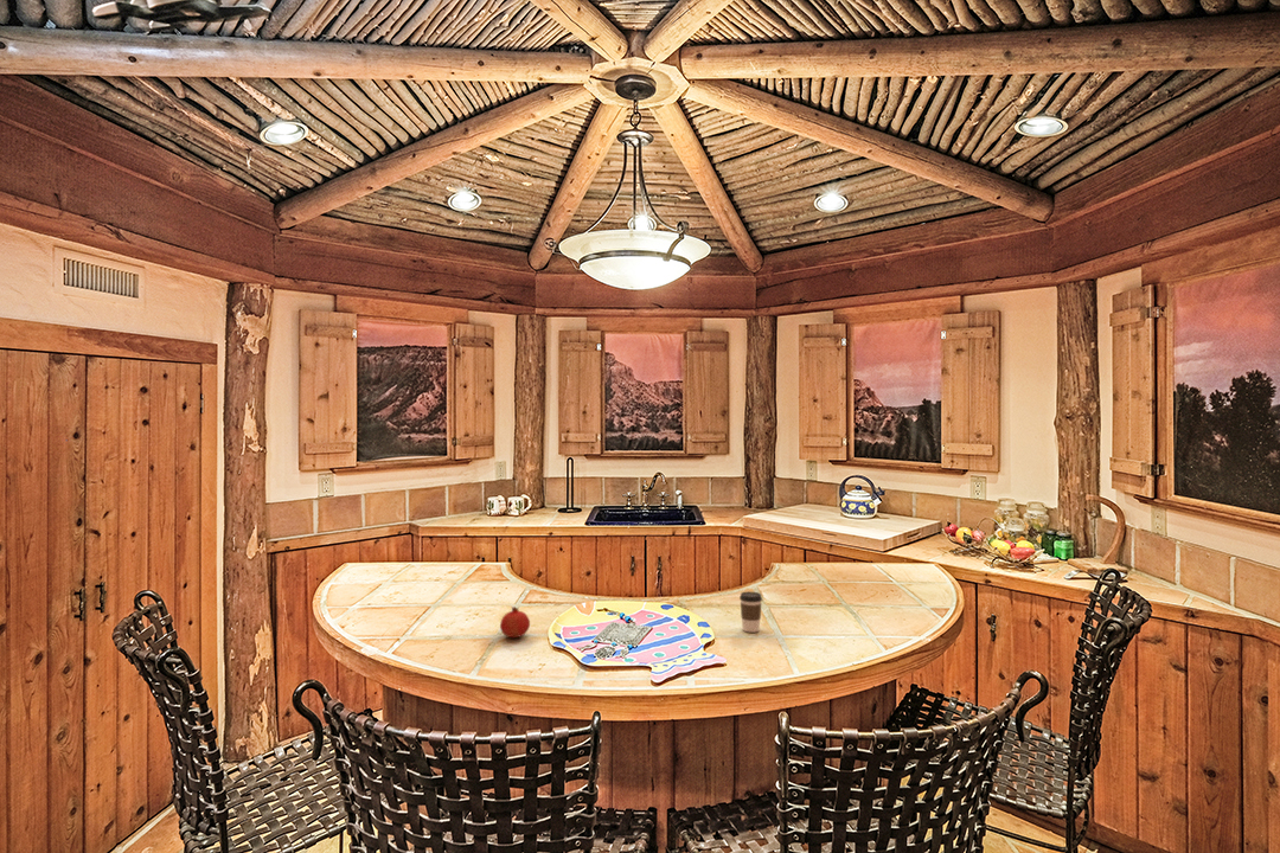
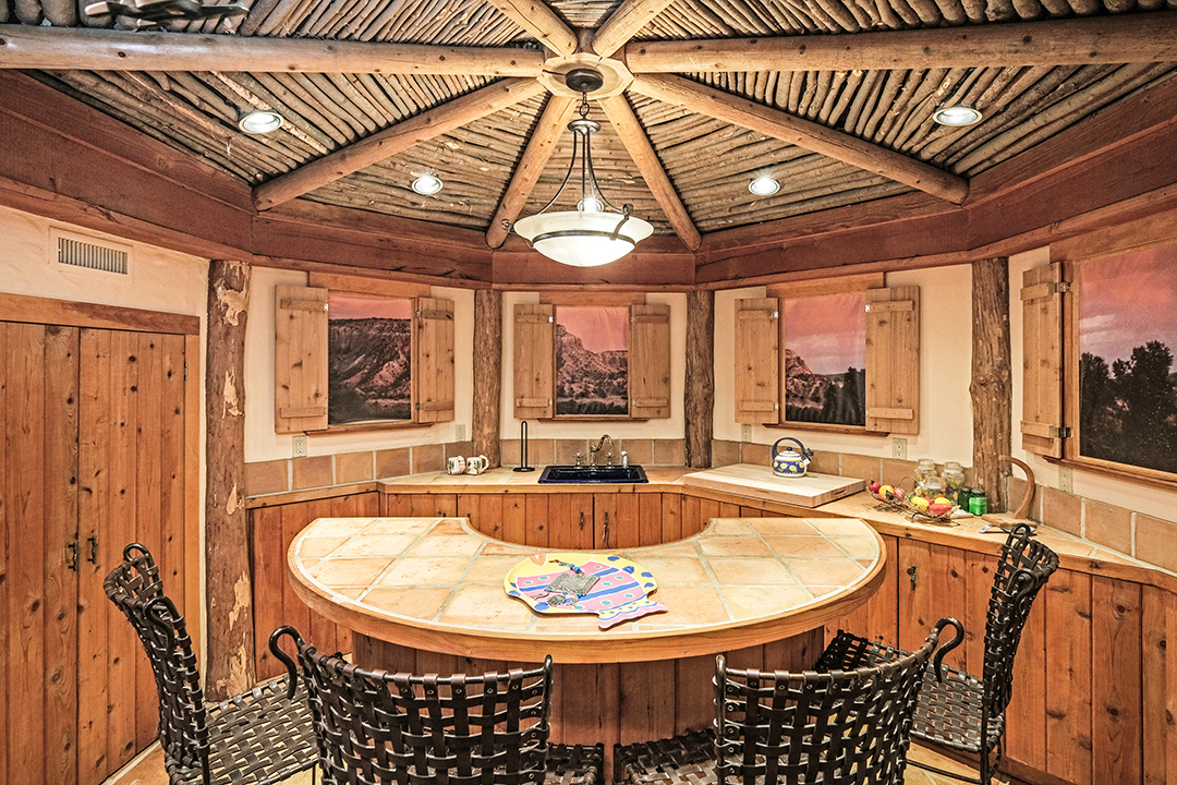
- coffee cup (750, 611)
- fruit (514, 621)
